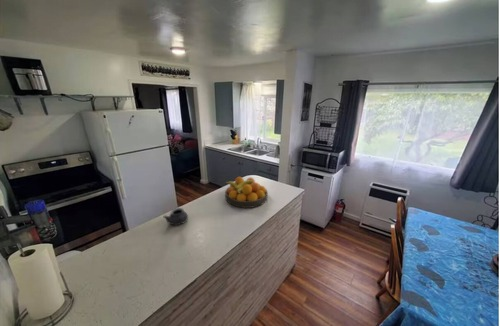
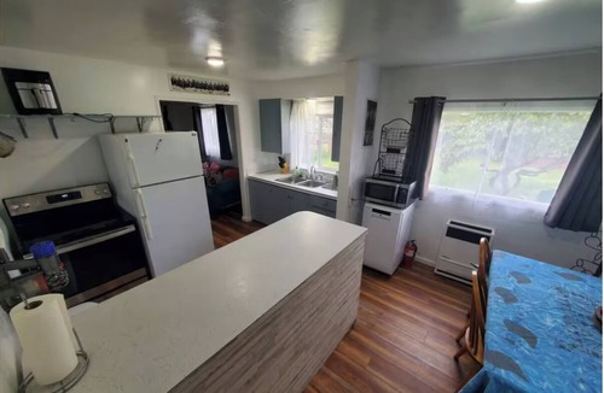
- fruit bowl (246, 188)
- teapot (177, 217)
